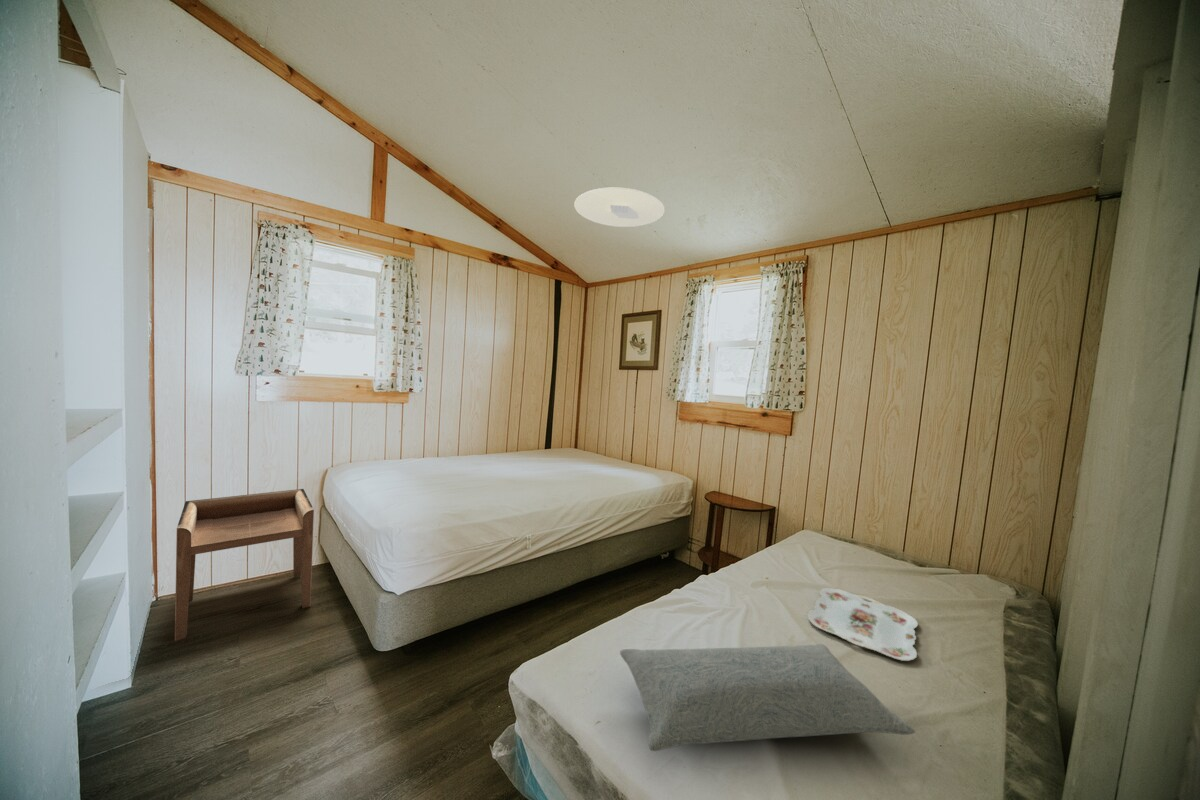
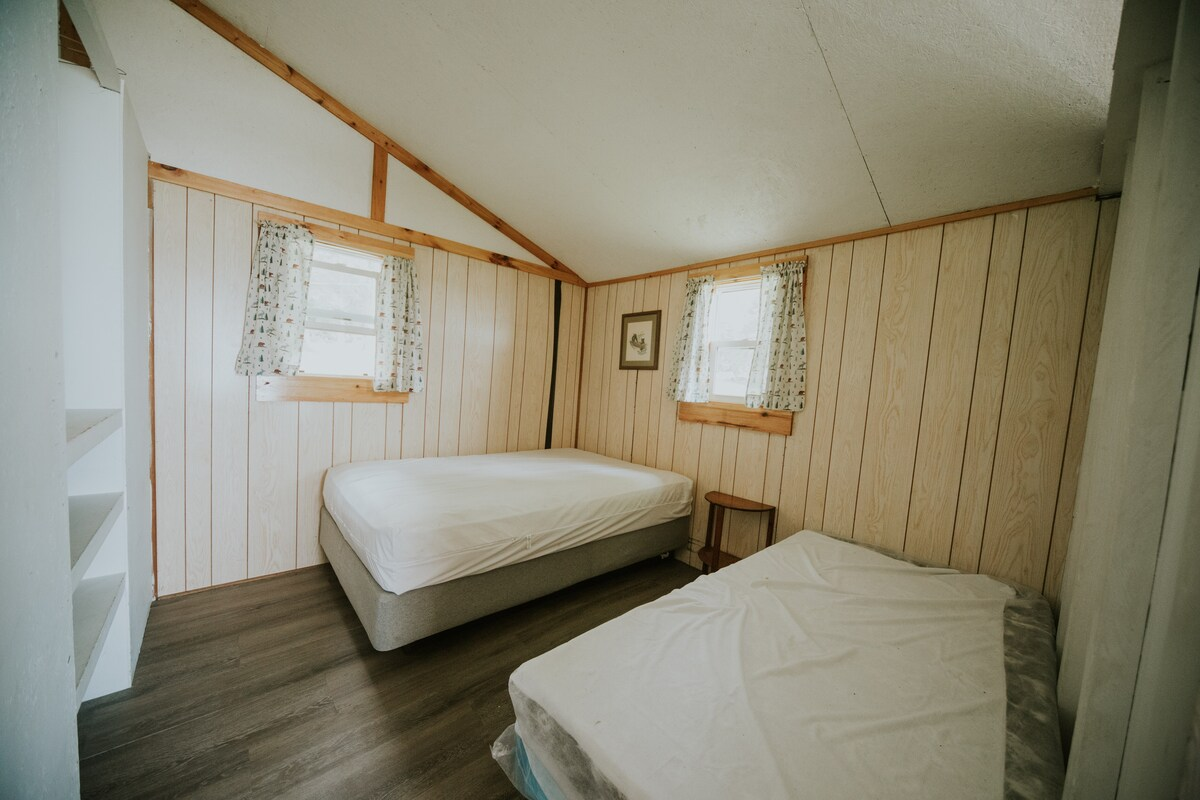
- ceiling light (619, 204)
- side table (246, 545)
- pillow (752, 688)
- serving tray (862, 620)
